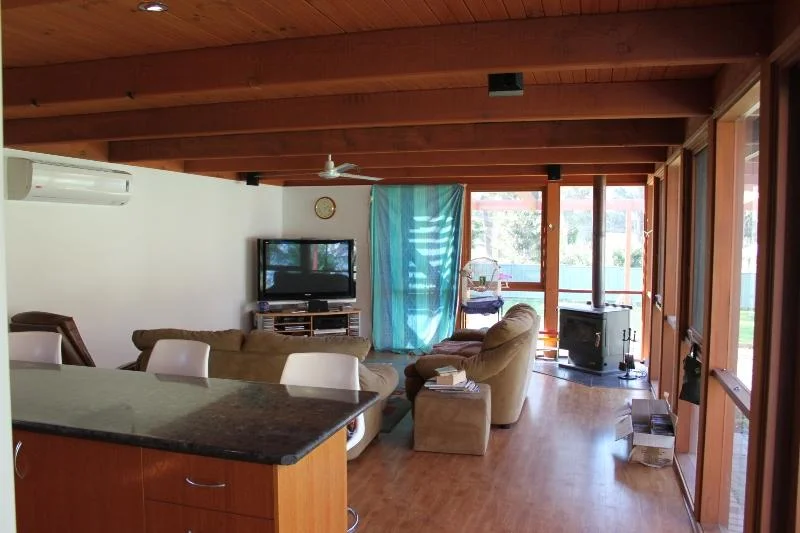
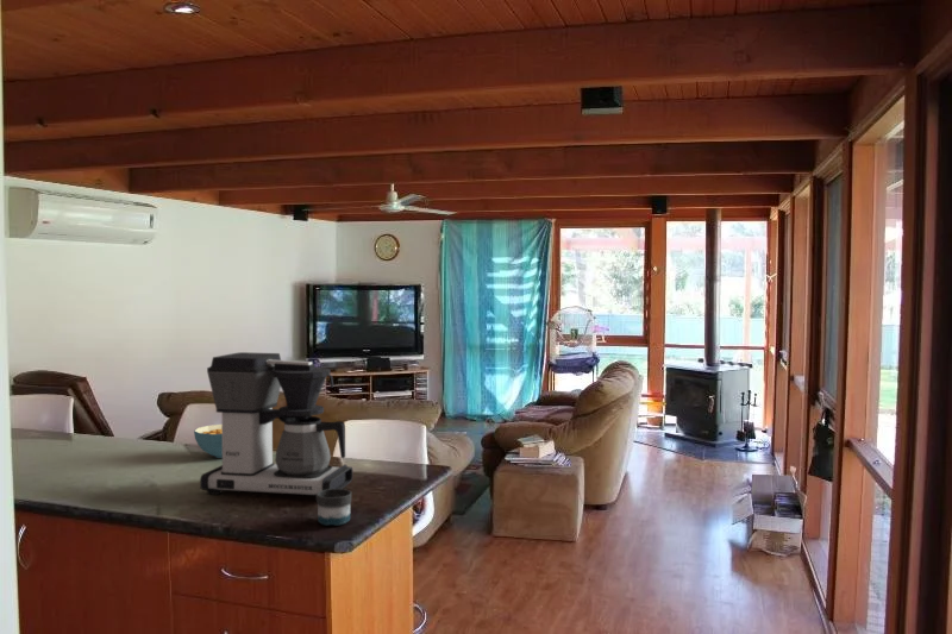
+ cereal bowl (221, 442)
+ mug (331, 506)
+ coffee maker (280, 420)
